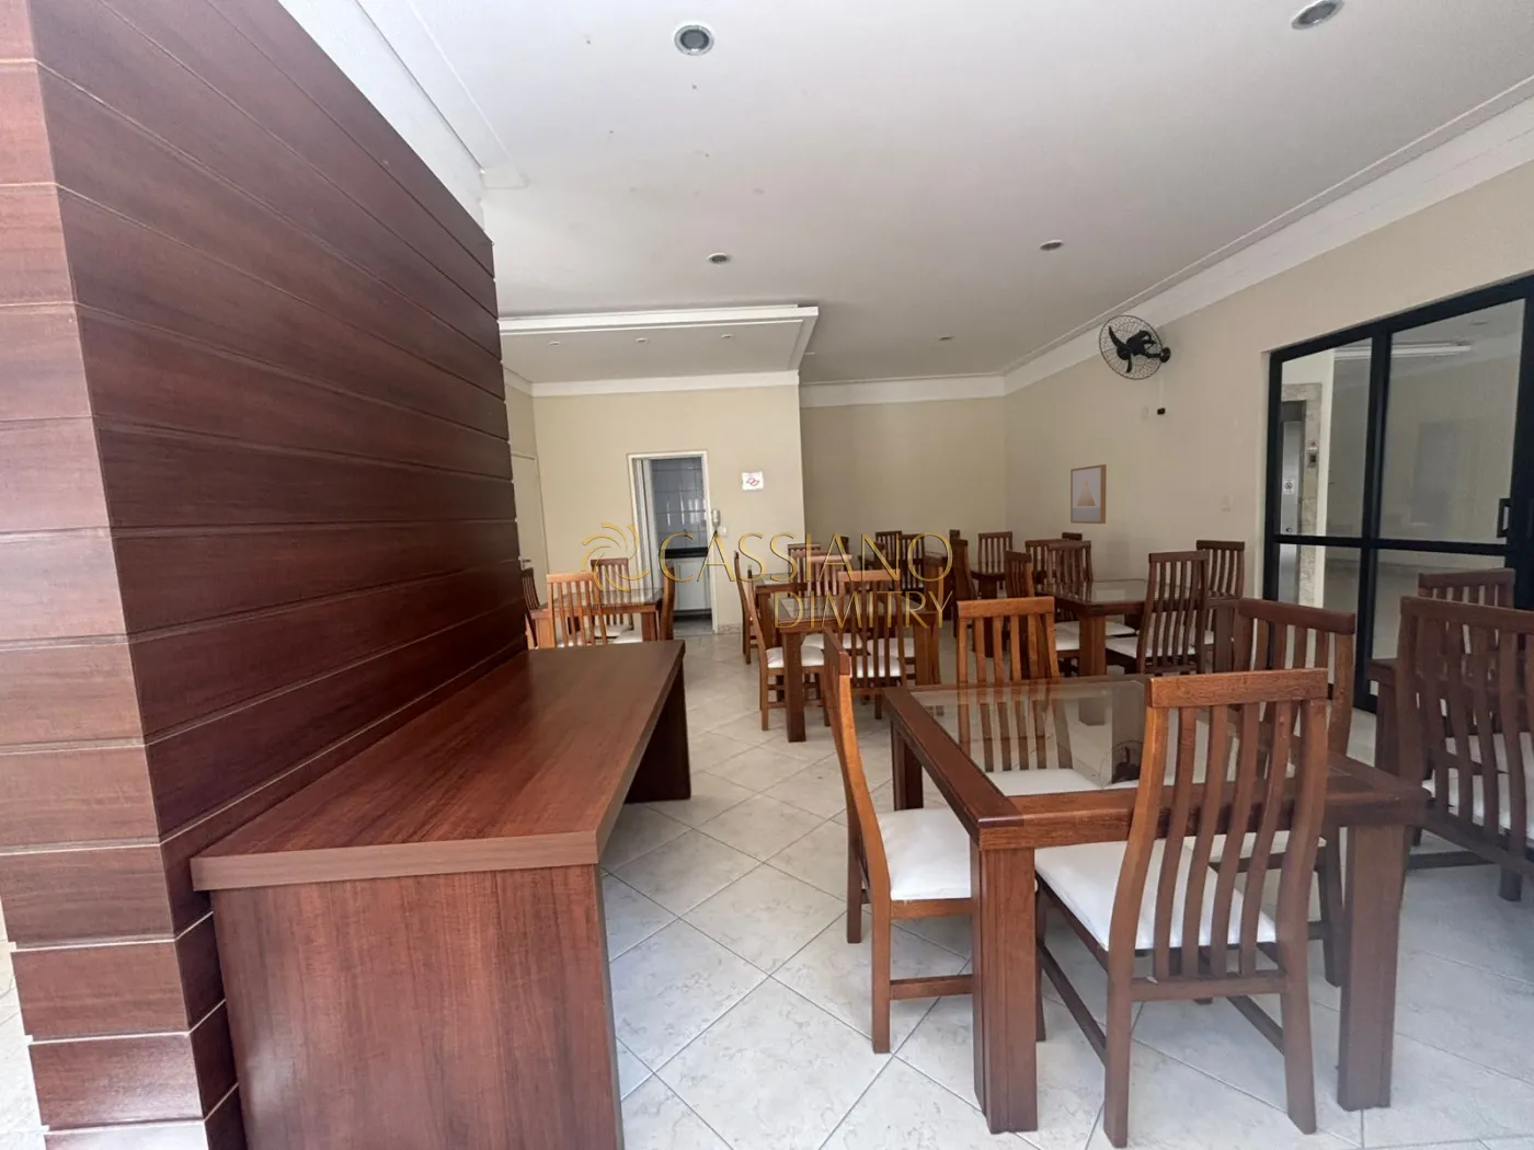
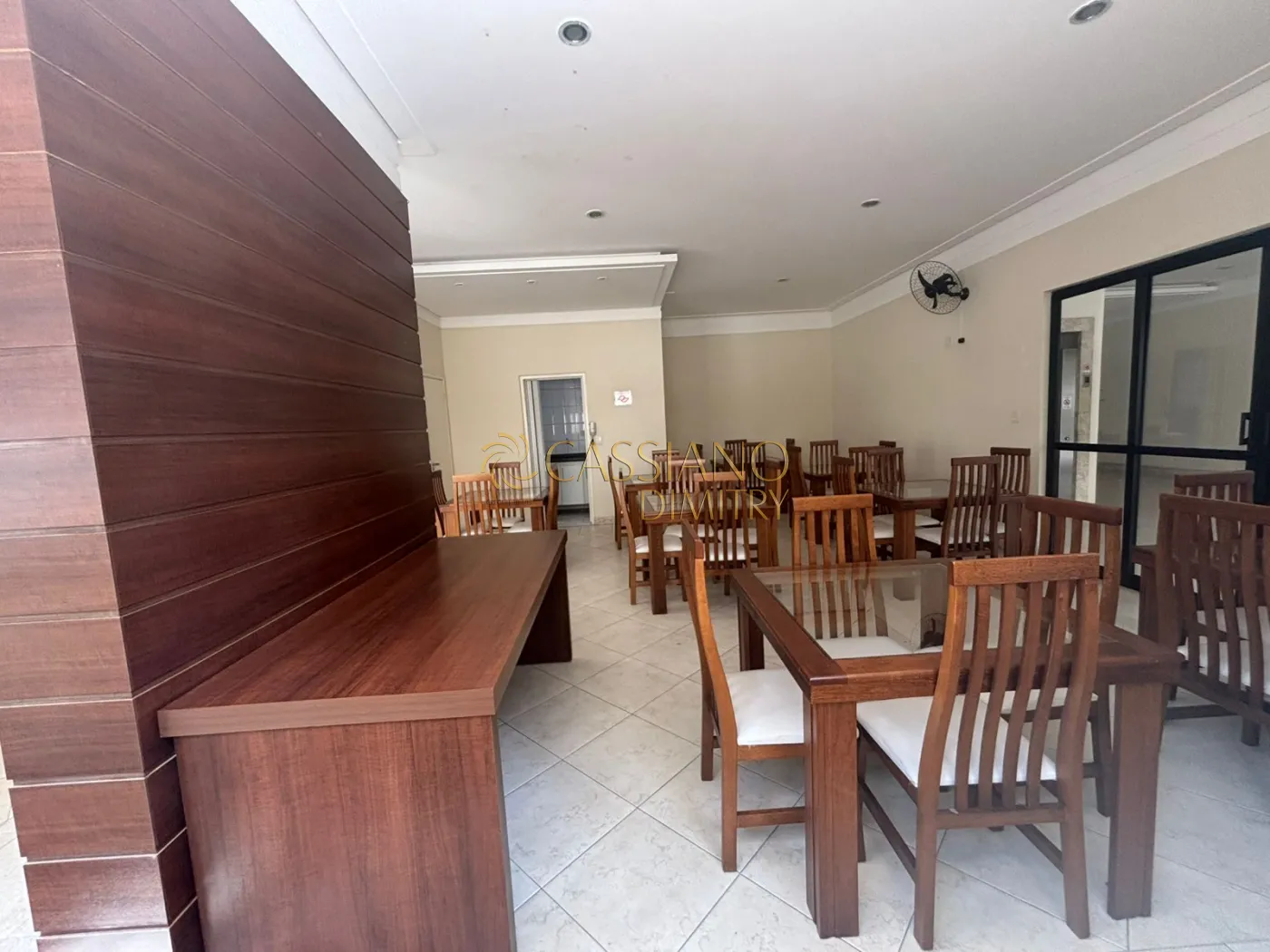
- wall art (1087, 495)
